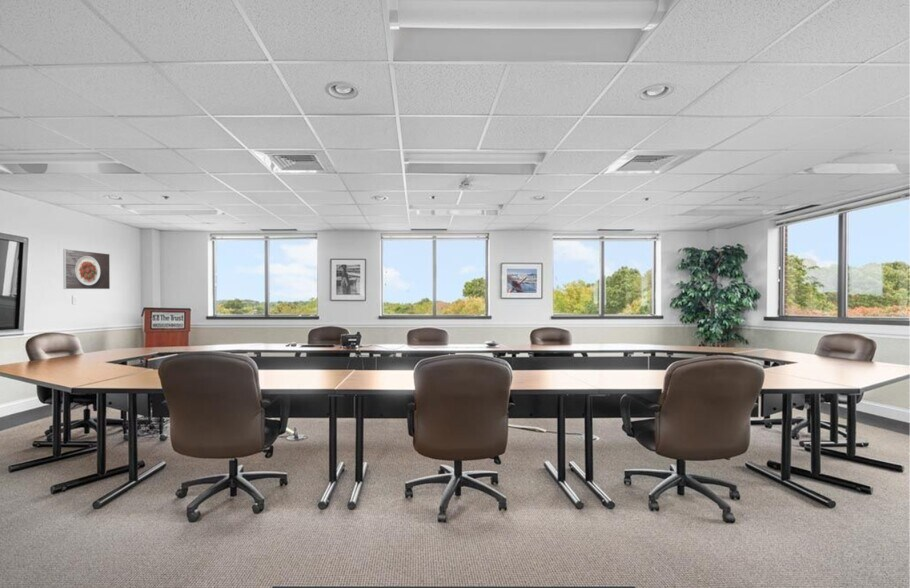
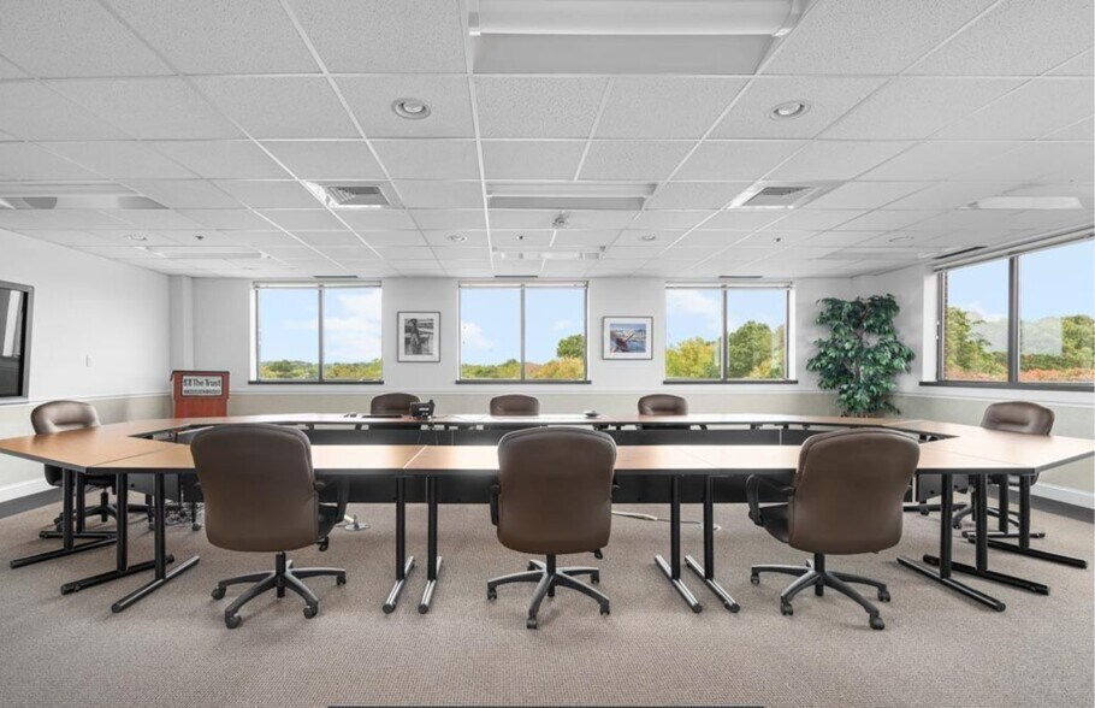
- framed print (88, 270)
